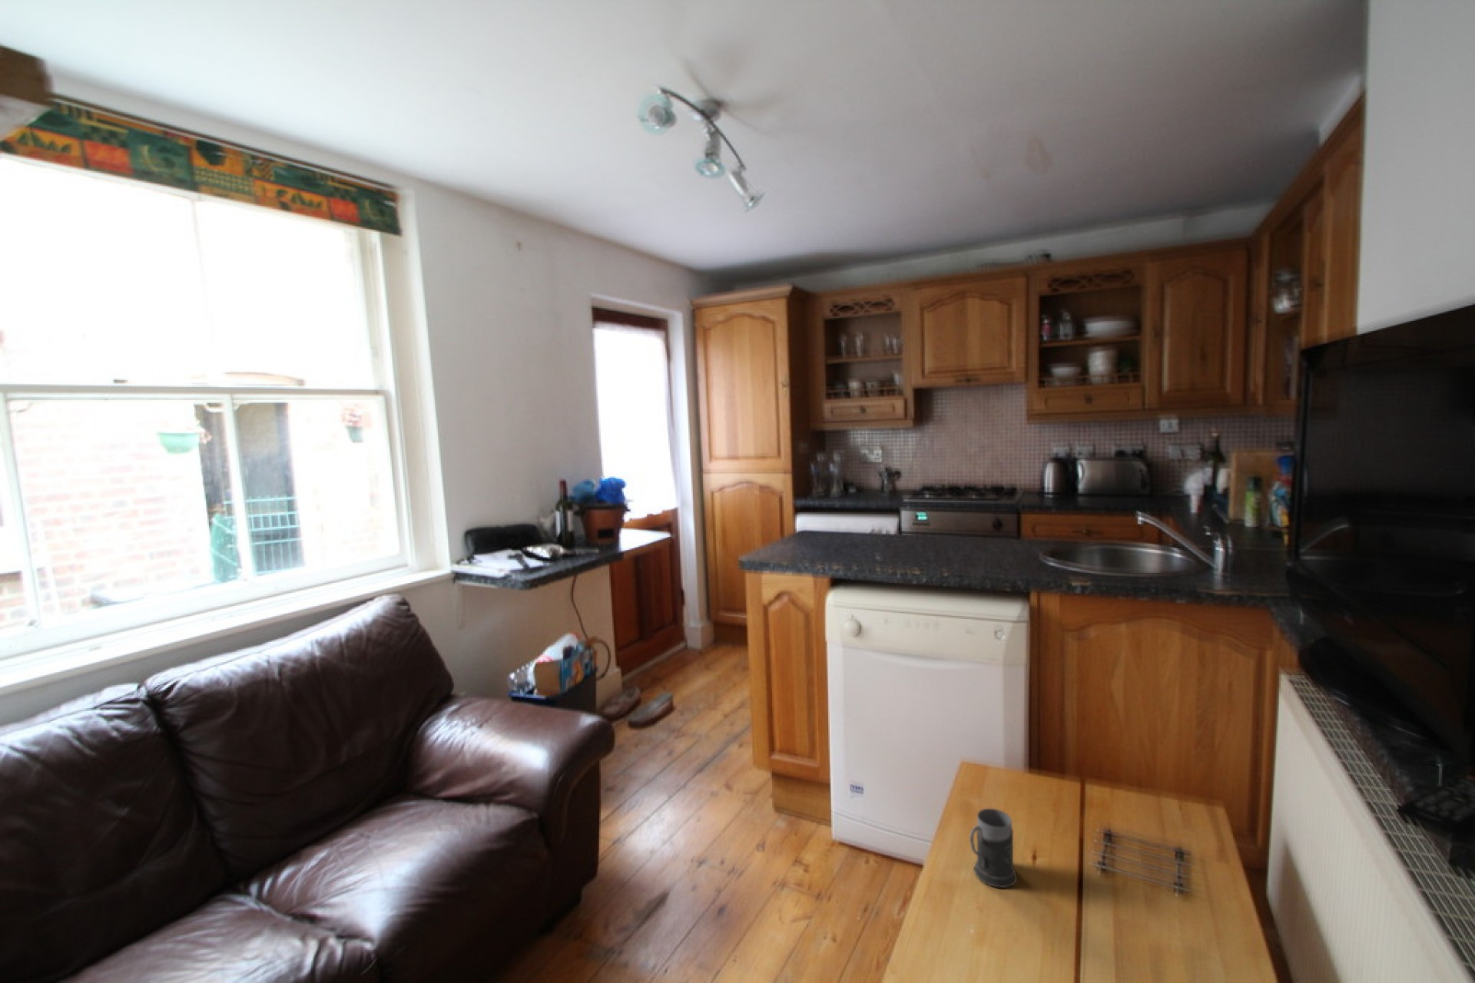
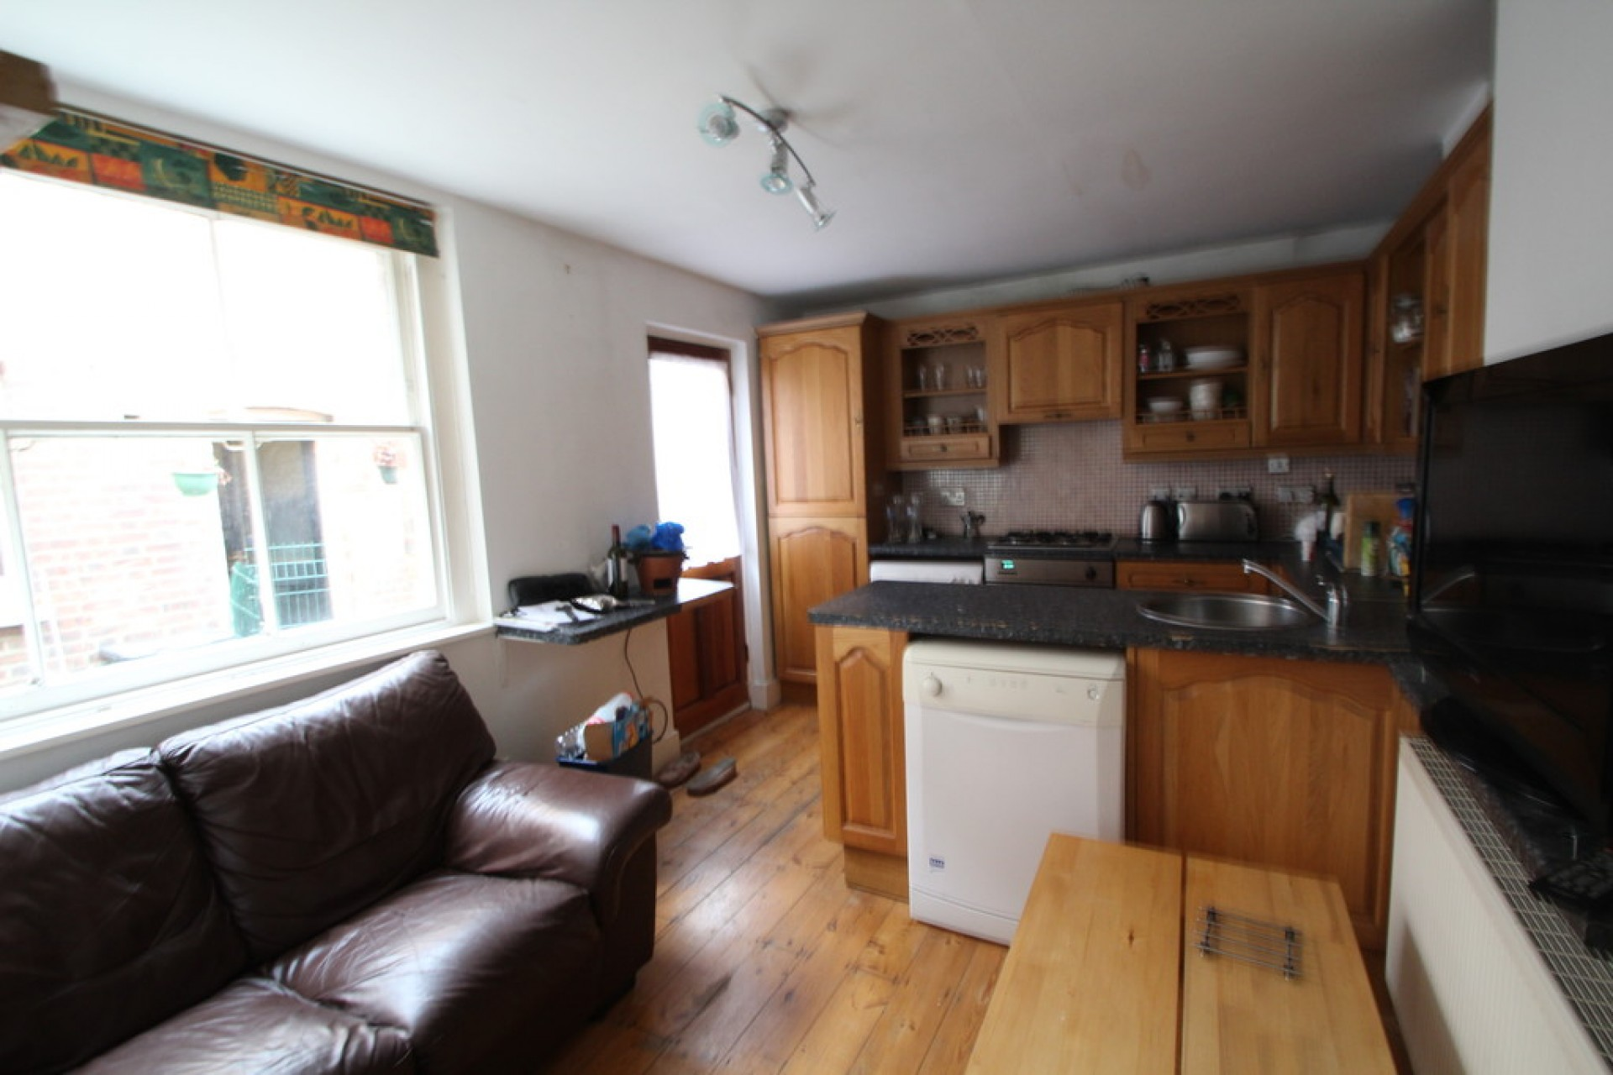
- mug (989, 848)
